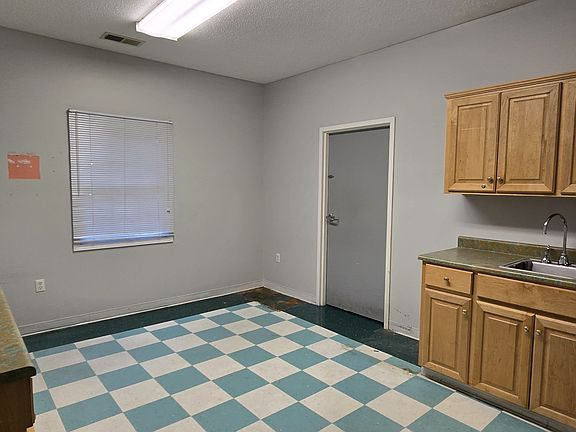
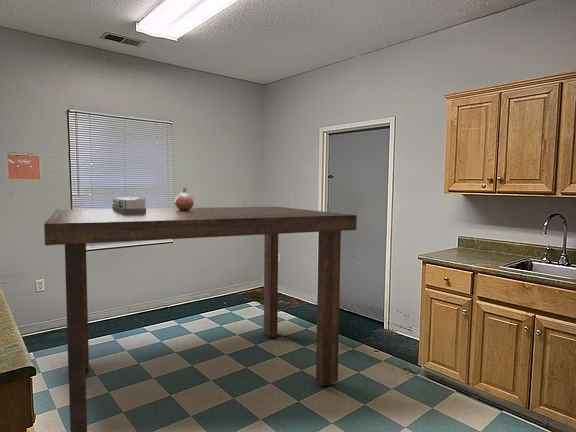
+ vase (184, 198)
+ dining table (201, 237)
+ architectural model (127, 204)
